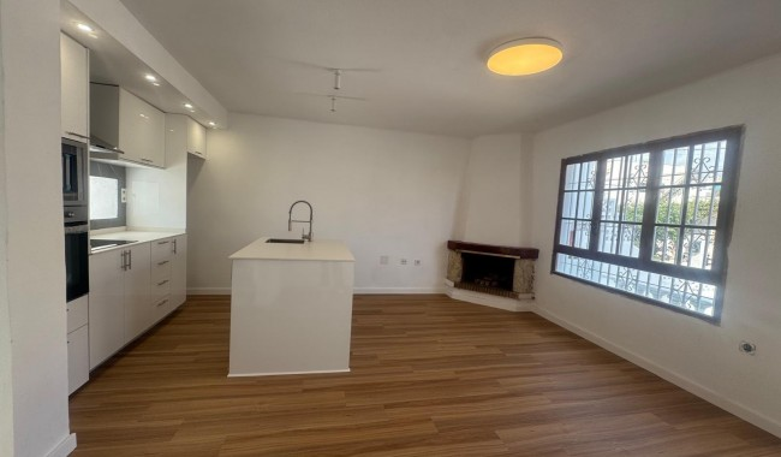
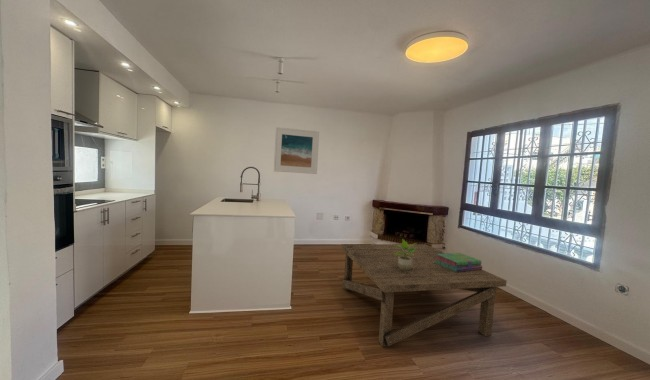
+ potted plant (403, 253)
+ stack of books (457, 261)
+ coffee table (408, 283)
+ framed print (296, 151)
